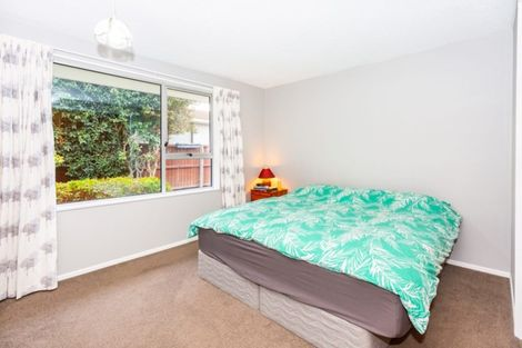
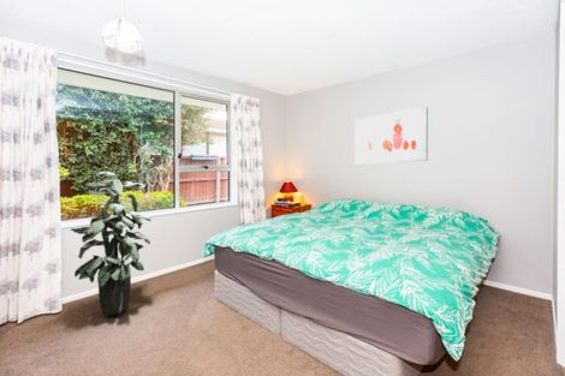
+ indoor plant (112, 241)
+ wall art (387, 138)
